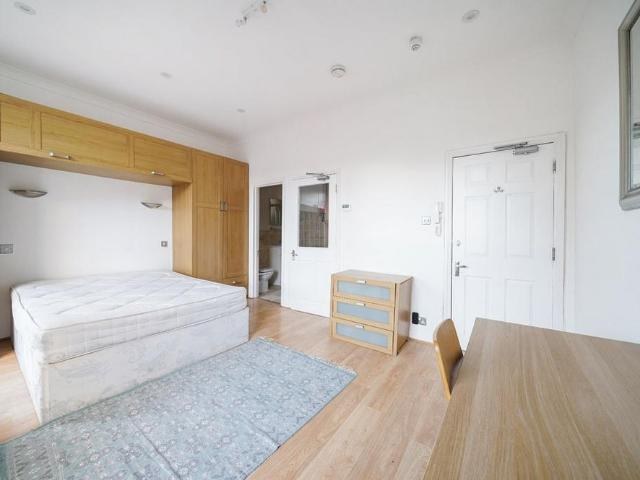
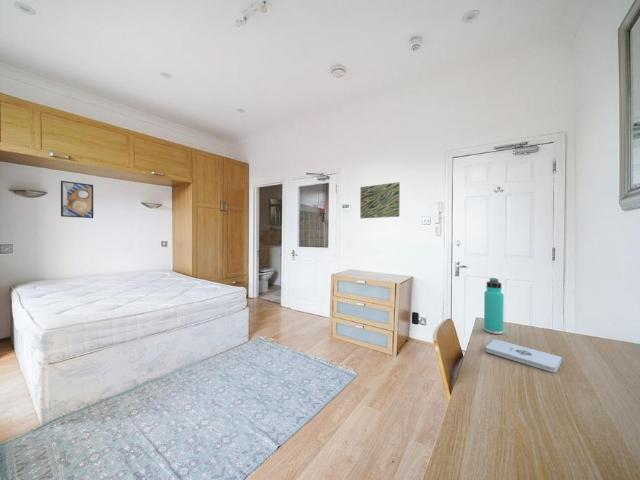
+ thermos bottle (493, 304)
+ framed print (77, 200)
+ wall art (379, 201)
+ notepad (521, 354)
